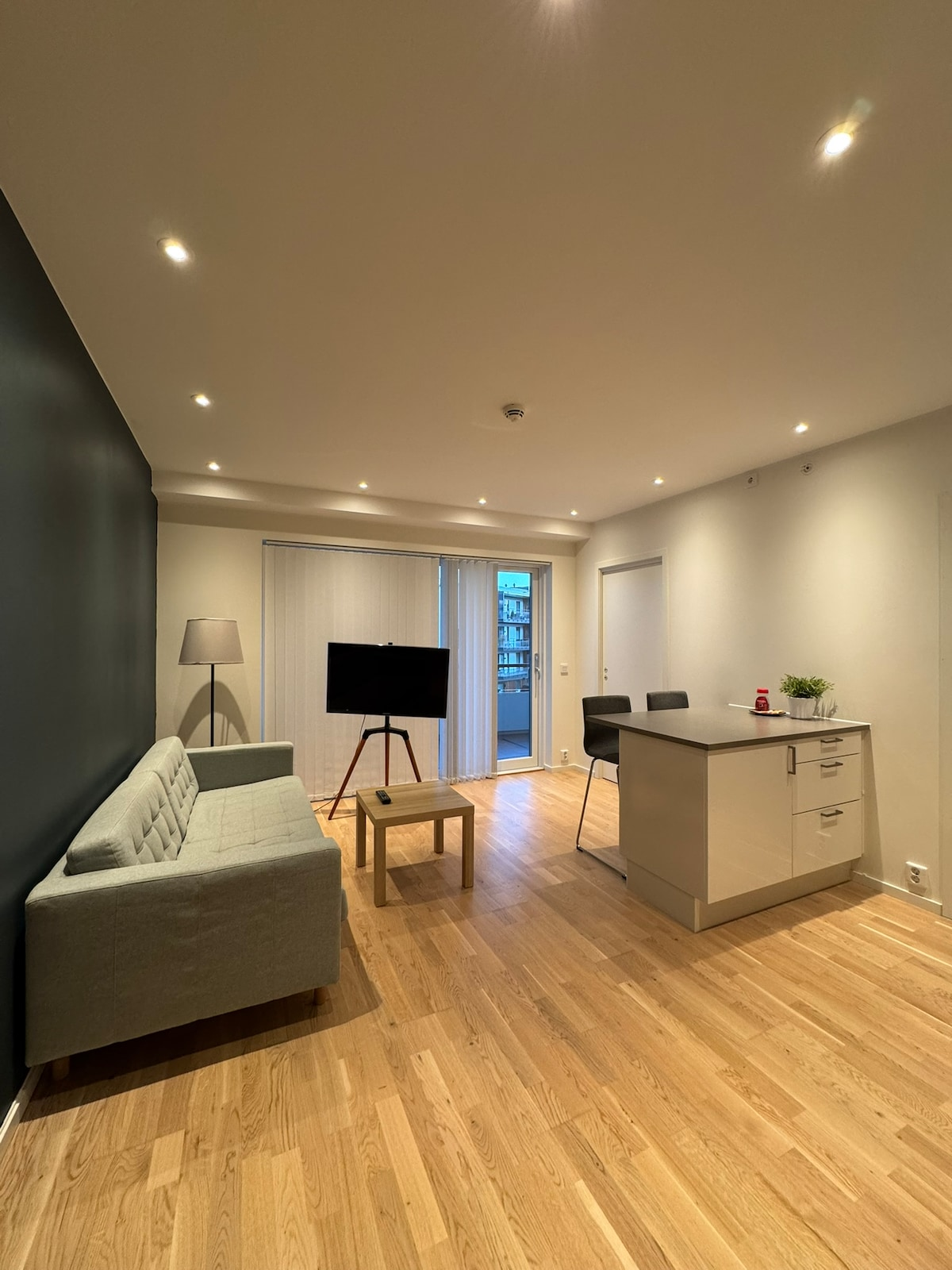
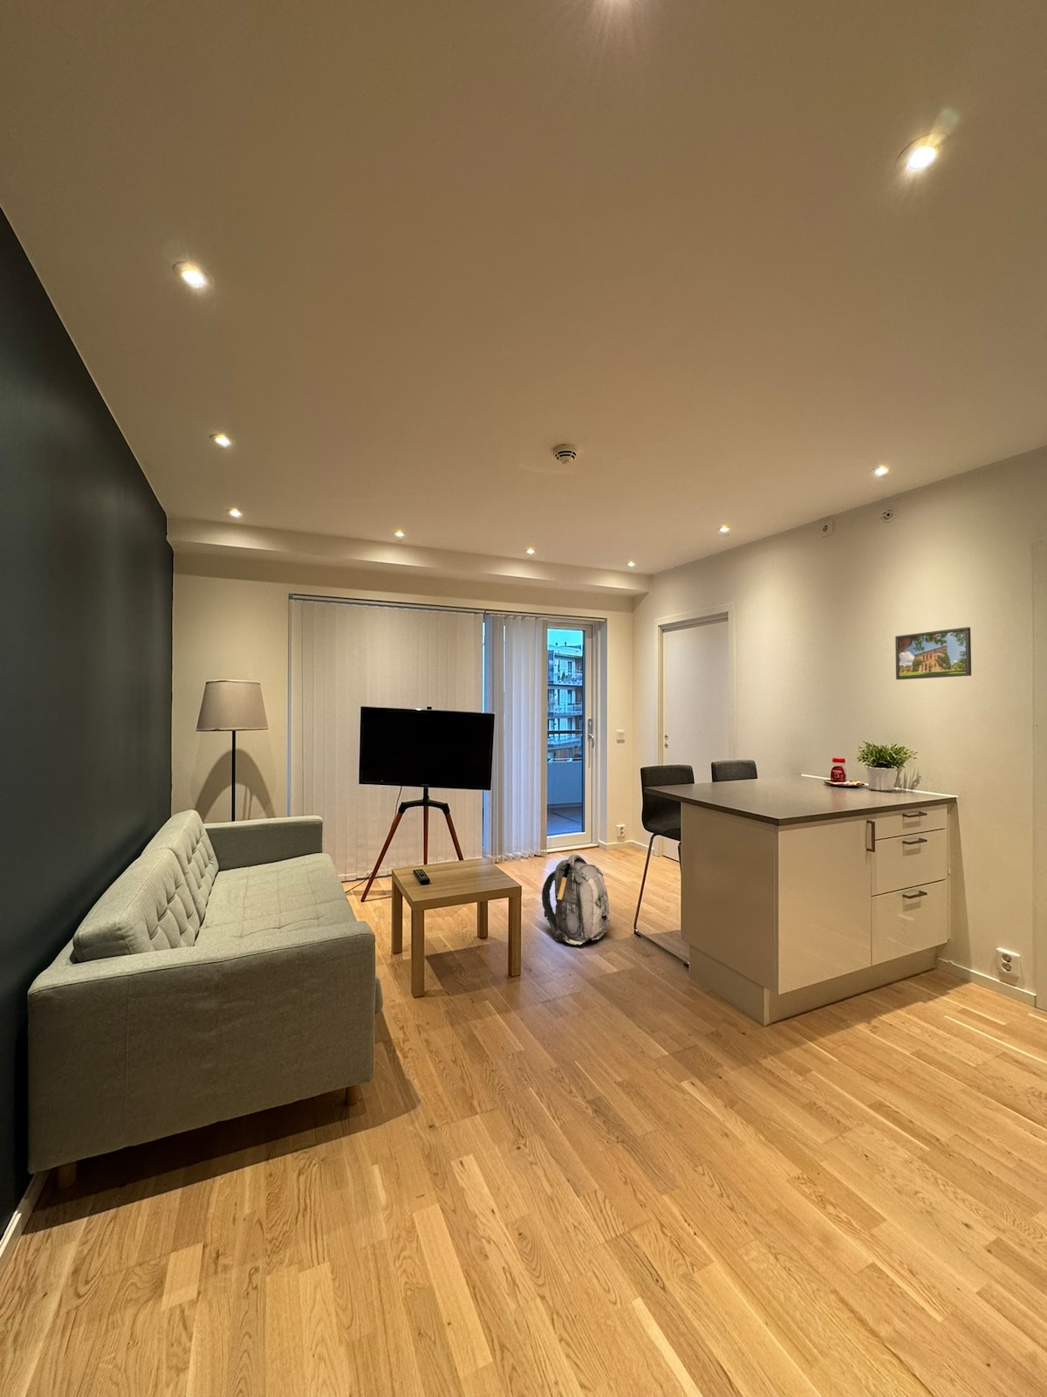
+ backpack (576, 895)
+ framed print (930, 654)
